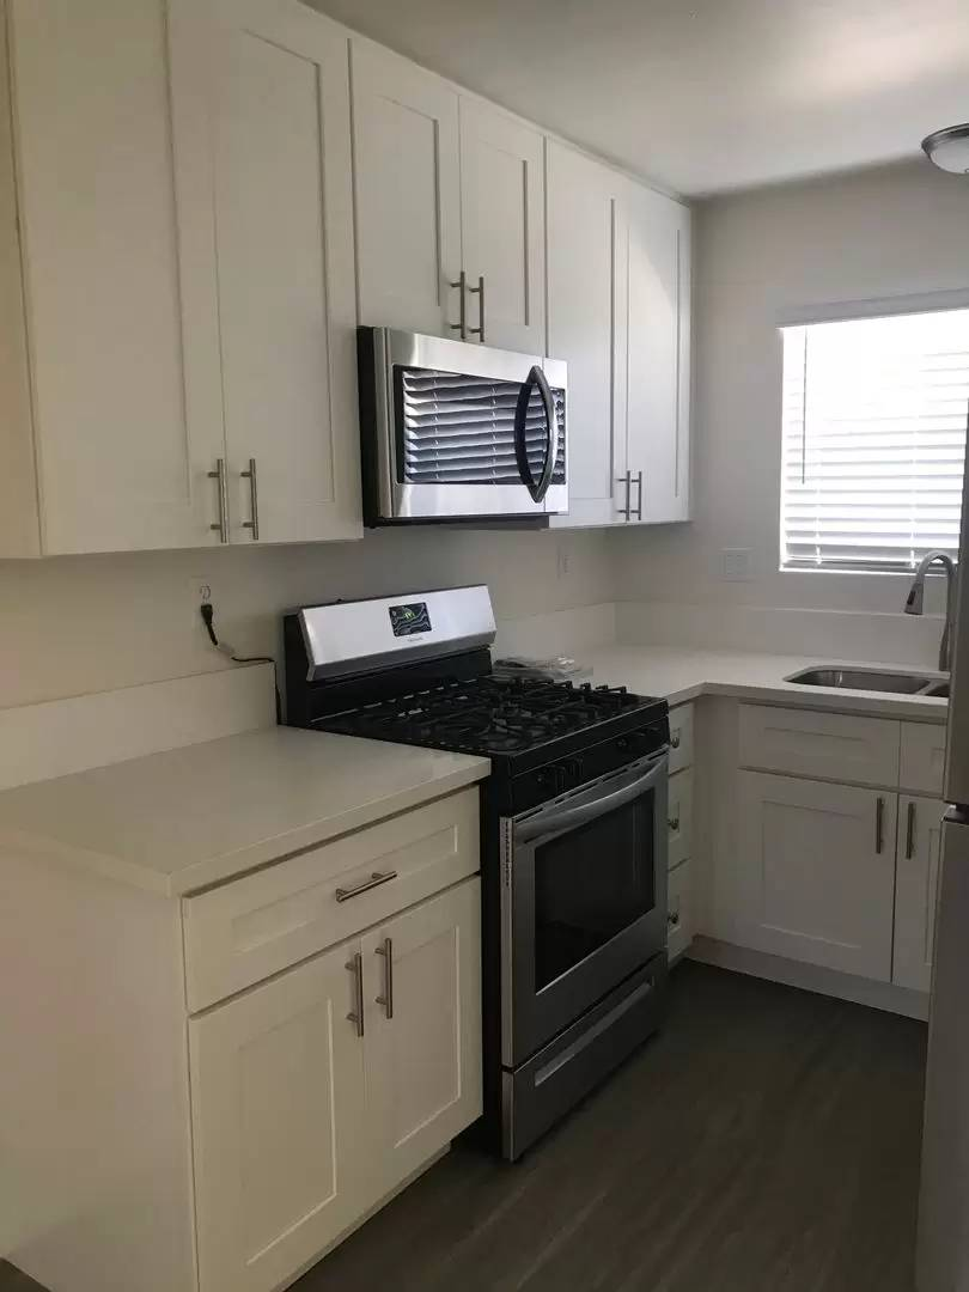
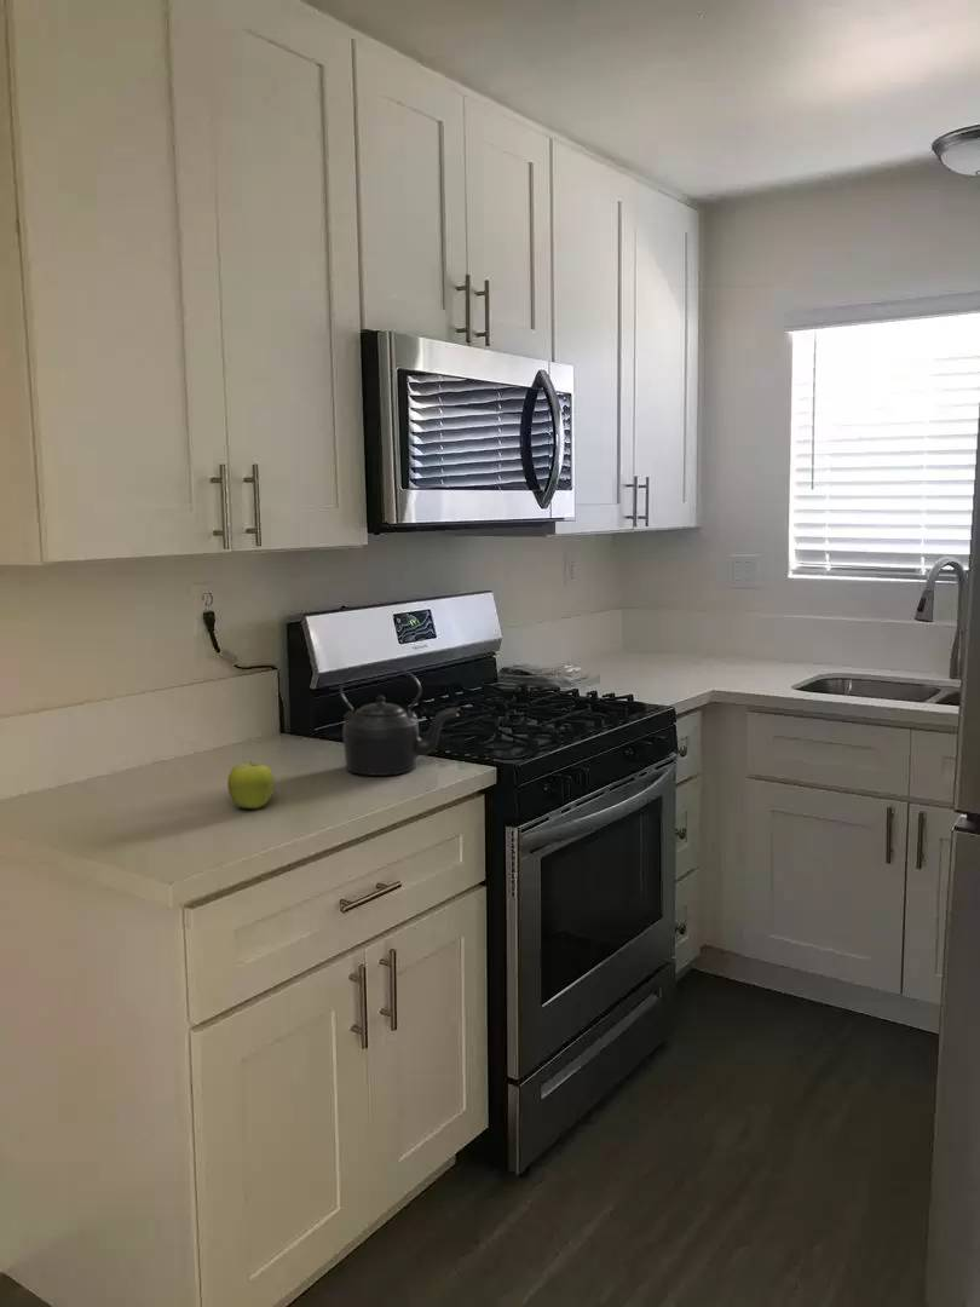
+ fruit (250, 784)
+ kettle (399, 716)
